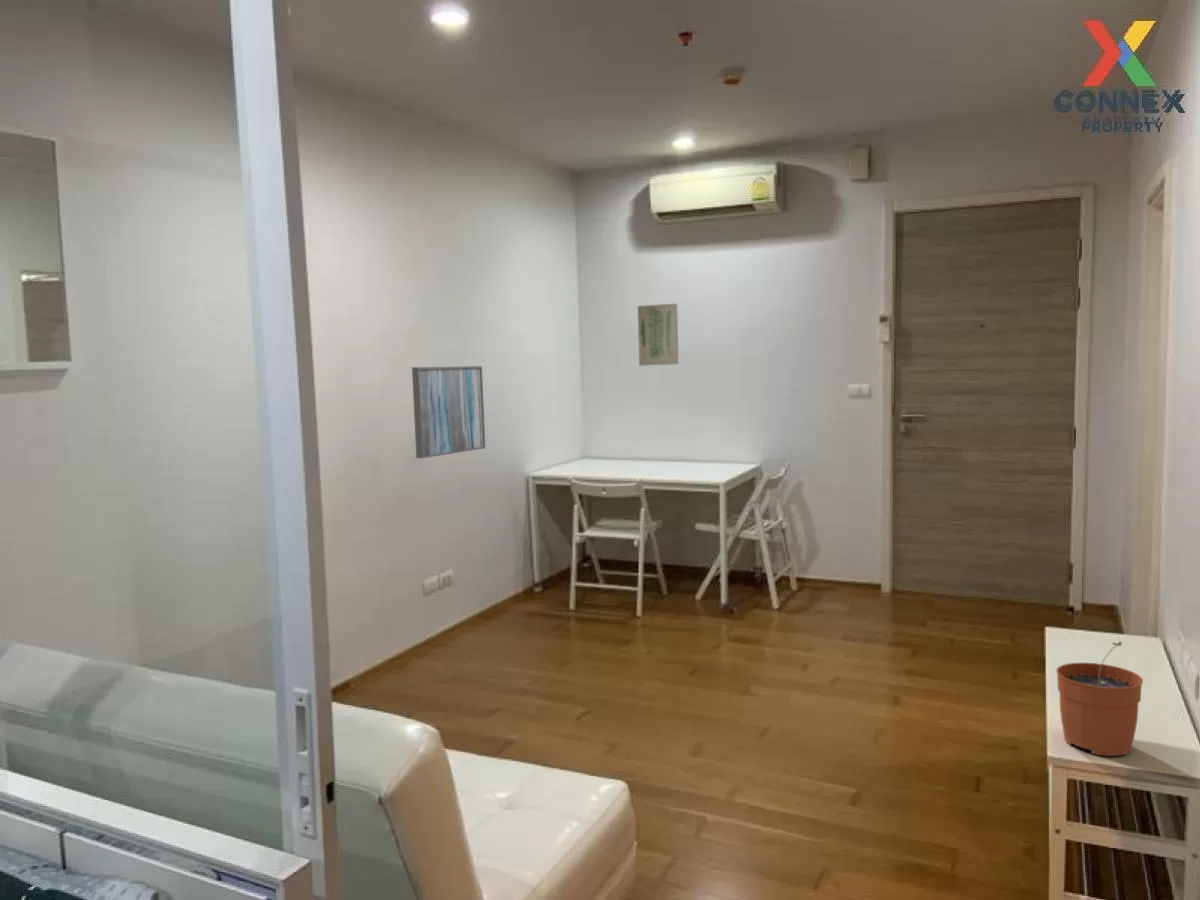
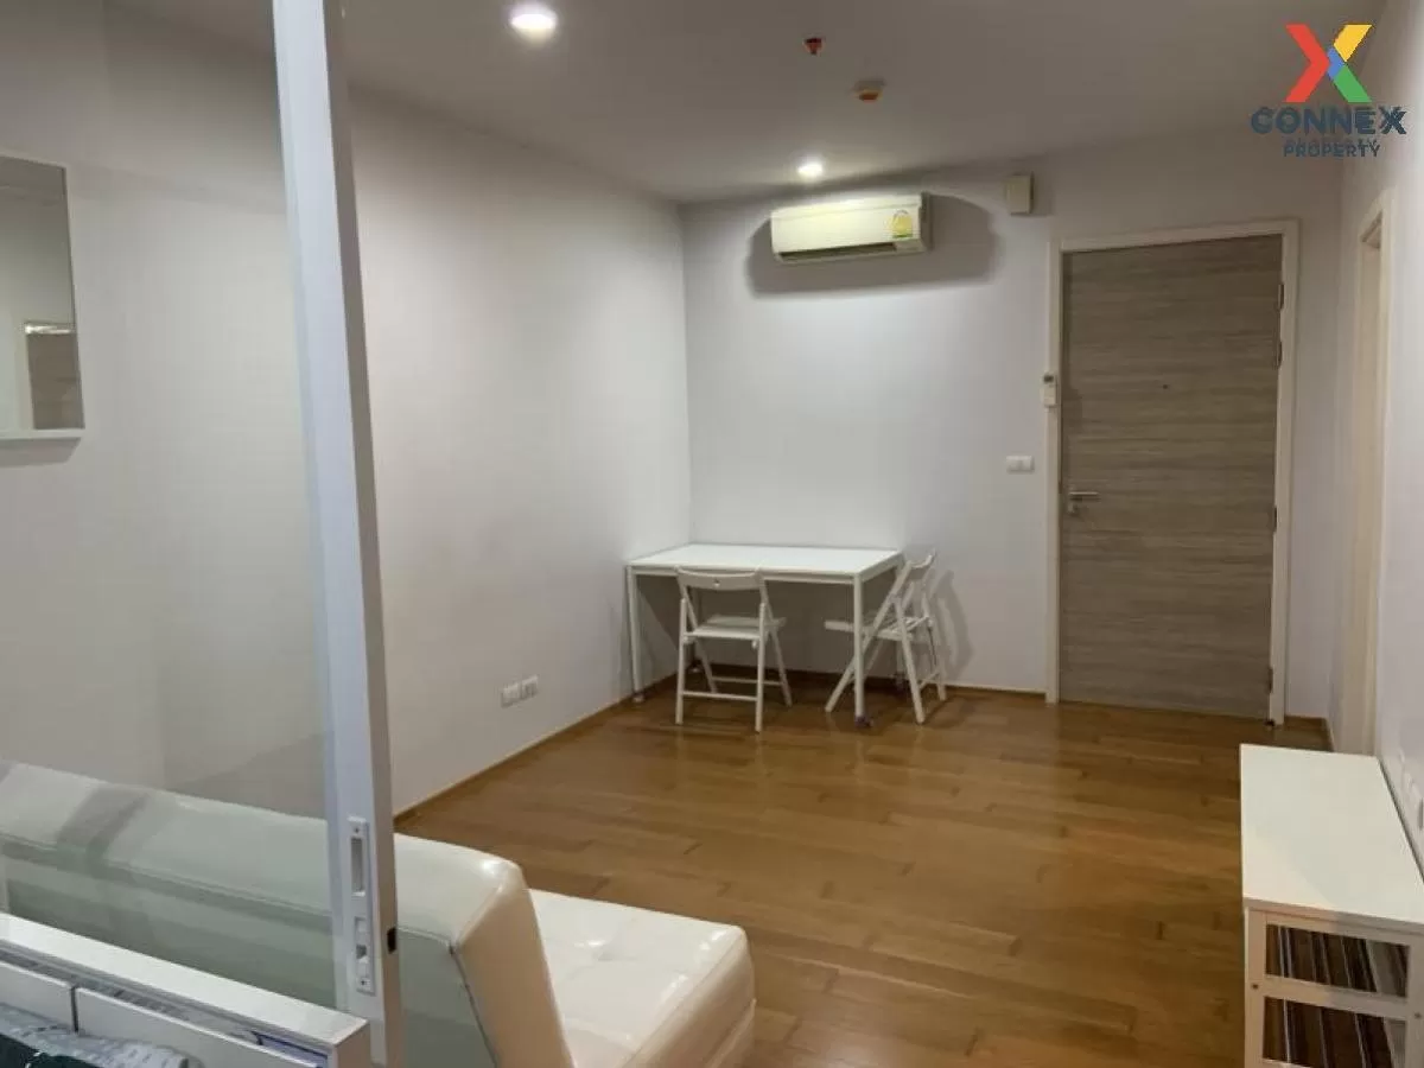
- wall art (658, 335)
- wall art (450, 410)
- plant pot (1098, 691)
